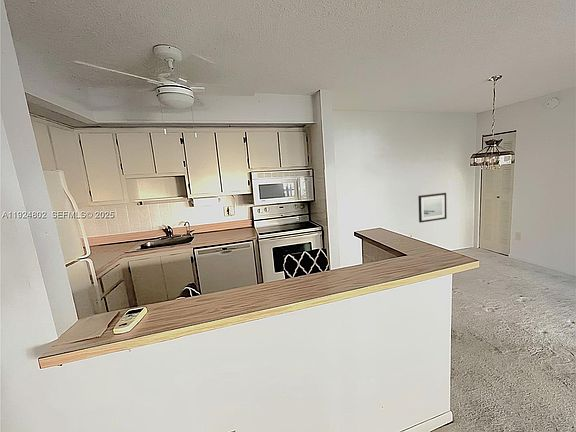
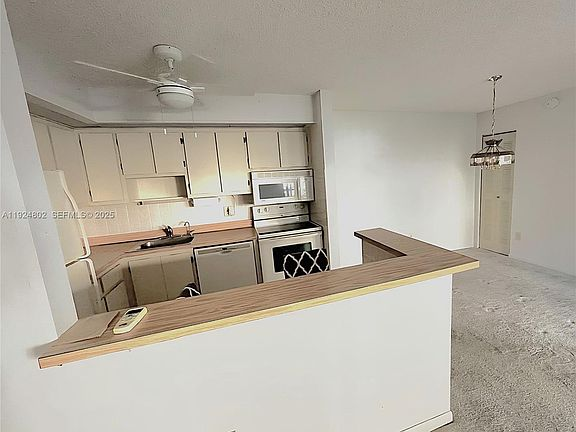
- wall art (432, 207)
